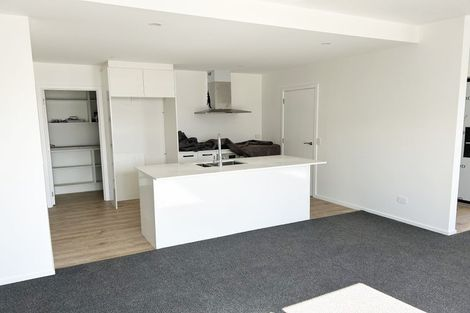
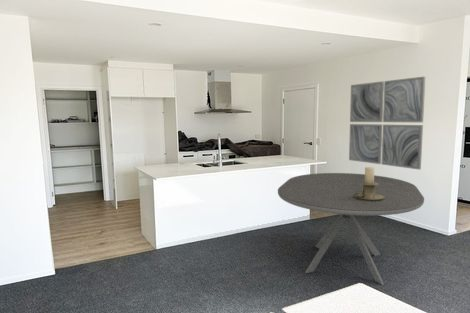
+ dining table (349, 224)
+ candle holder (369, 182)
+ wall art (381, 124)
